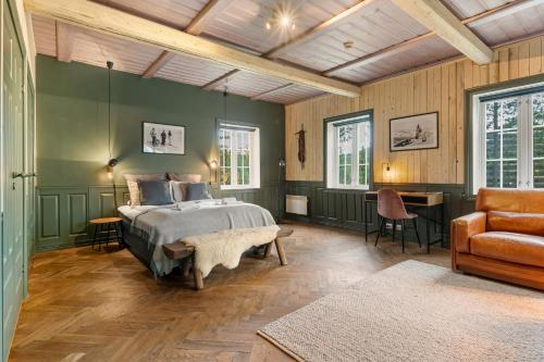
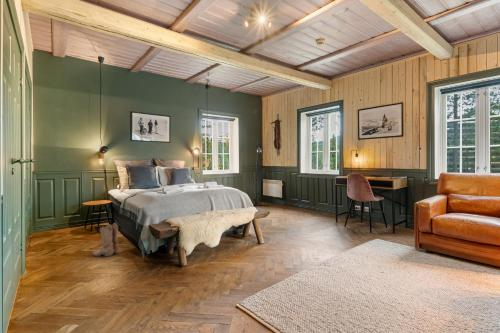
+ boots (105, 238)
